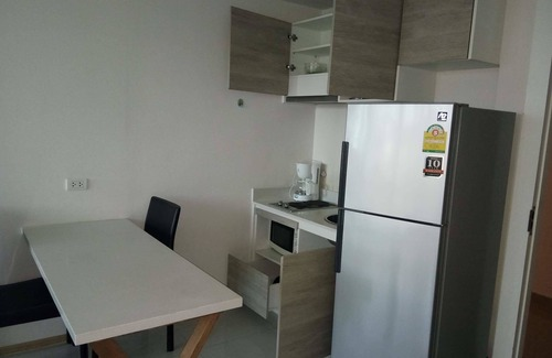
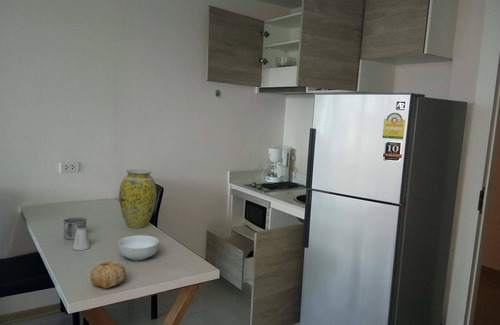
+ mug (74, 228)
+ saltshaker (81, 236)
+ fruit (108, 273)
+ cereal bowl (138, 249)
+ vase (138, 198)
